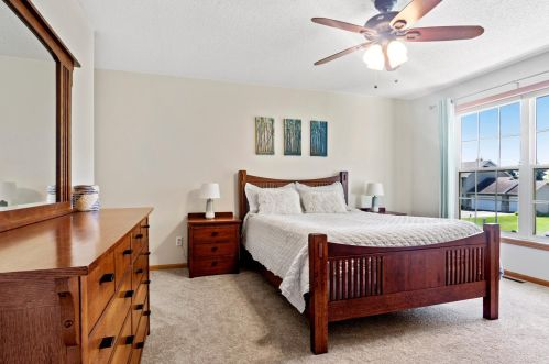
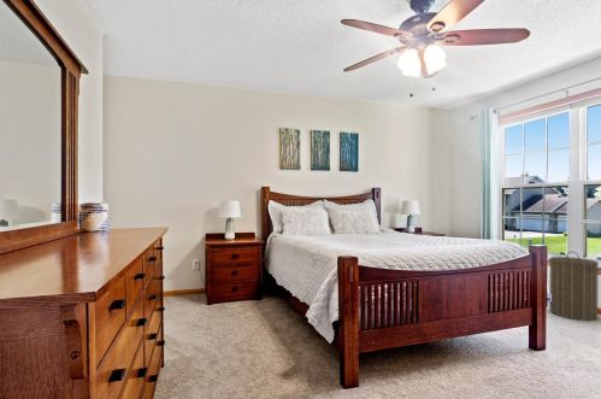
+ laundry hamper (572, 282)
